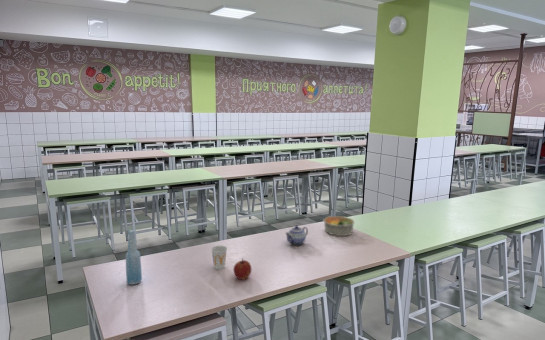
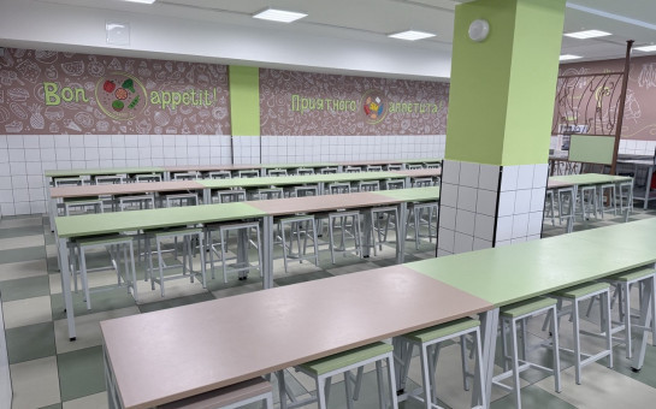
- cup (219, 257)
- bowl (338, 225)
- apple (242, 268)
- teapot (296, 234)
- bottle (133, 256)
